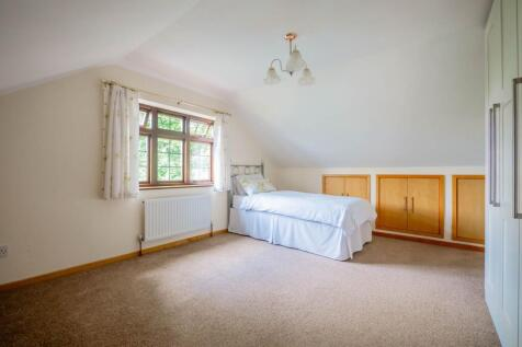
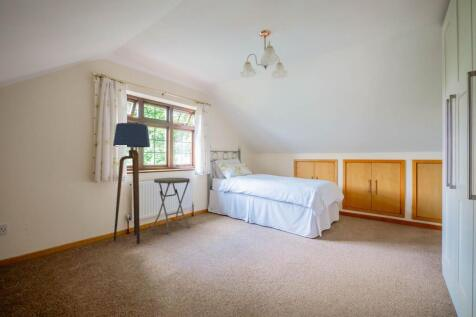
+ side table (178, 200)
+ floor lamp (133, 182)
